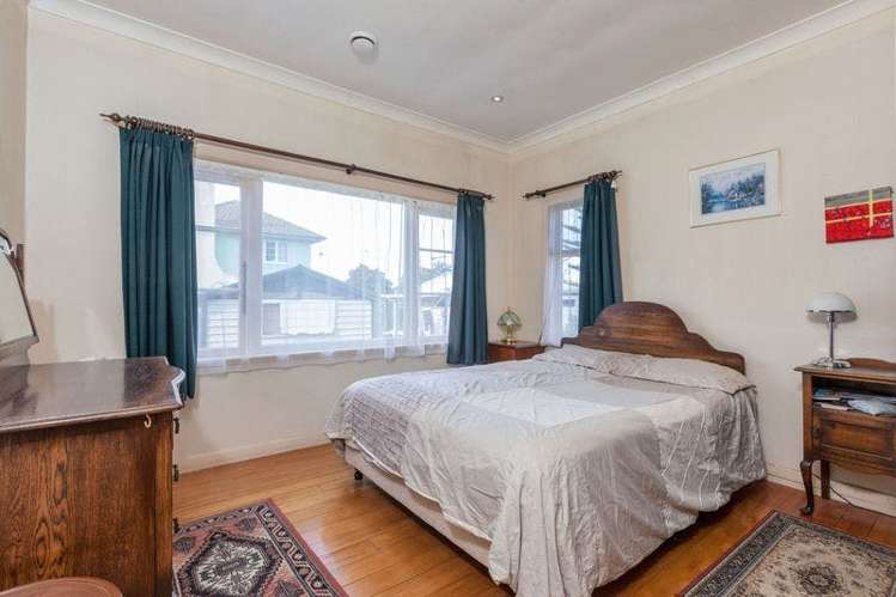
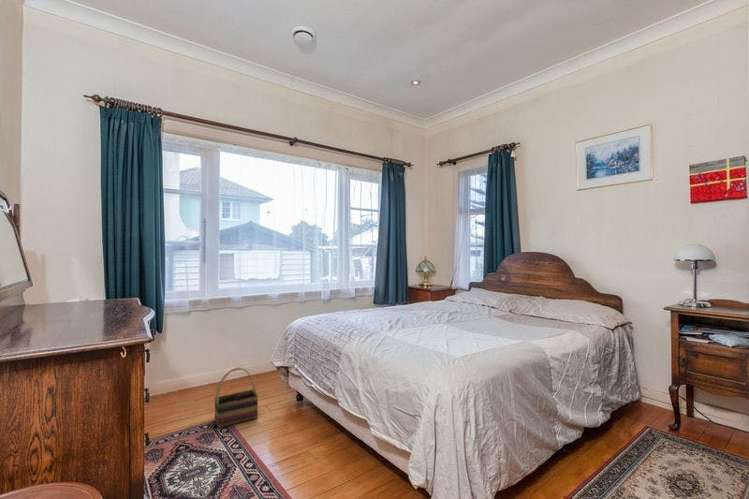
+ basket (236, 393)
